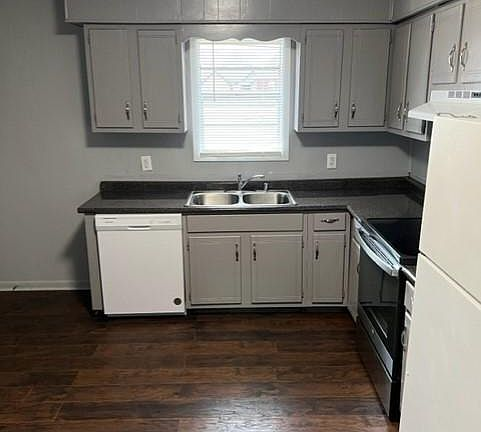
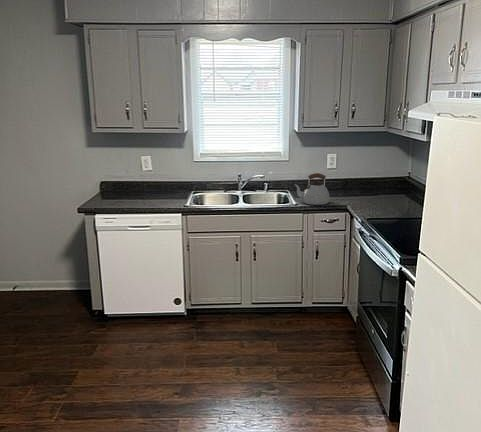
+ kettle (312, 187)
